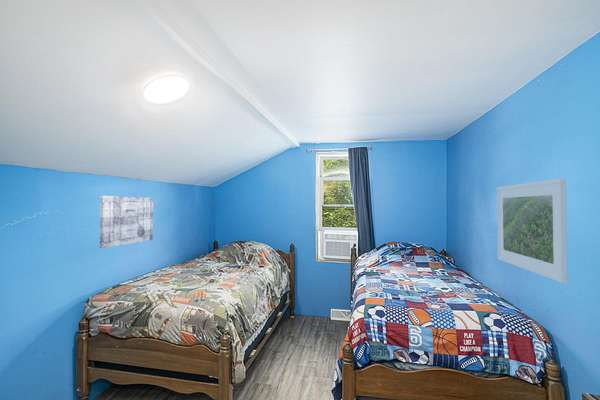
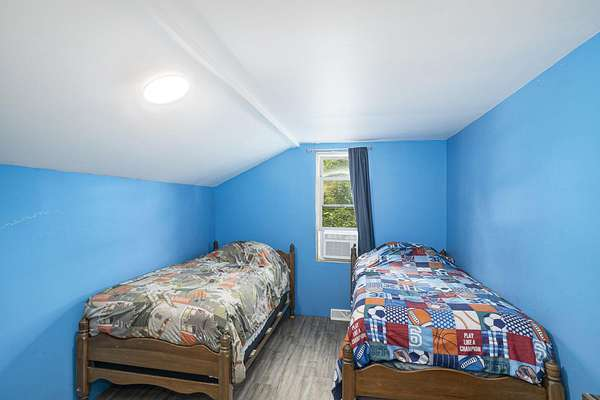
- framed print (525, 226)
- wall art (129, 220)
